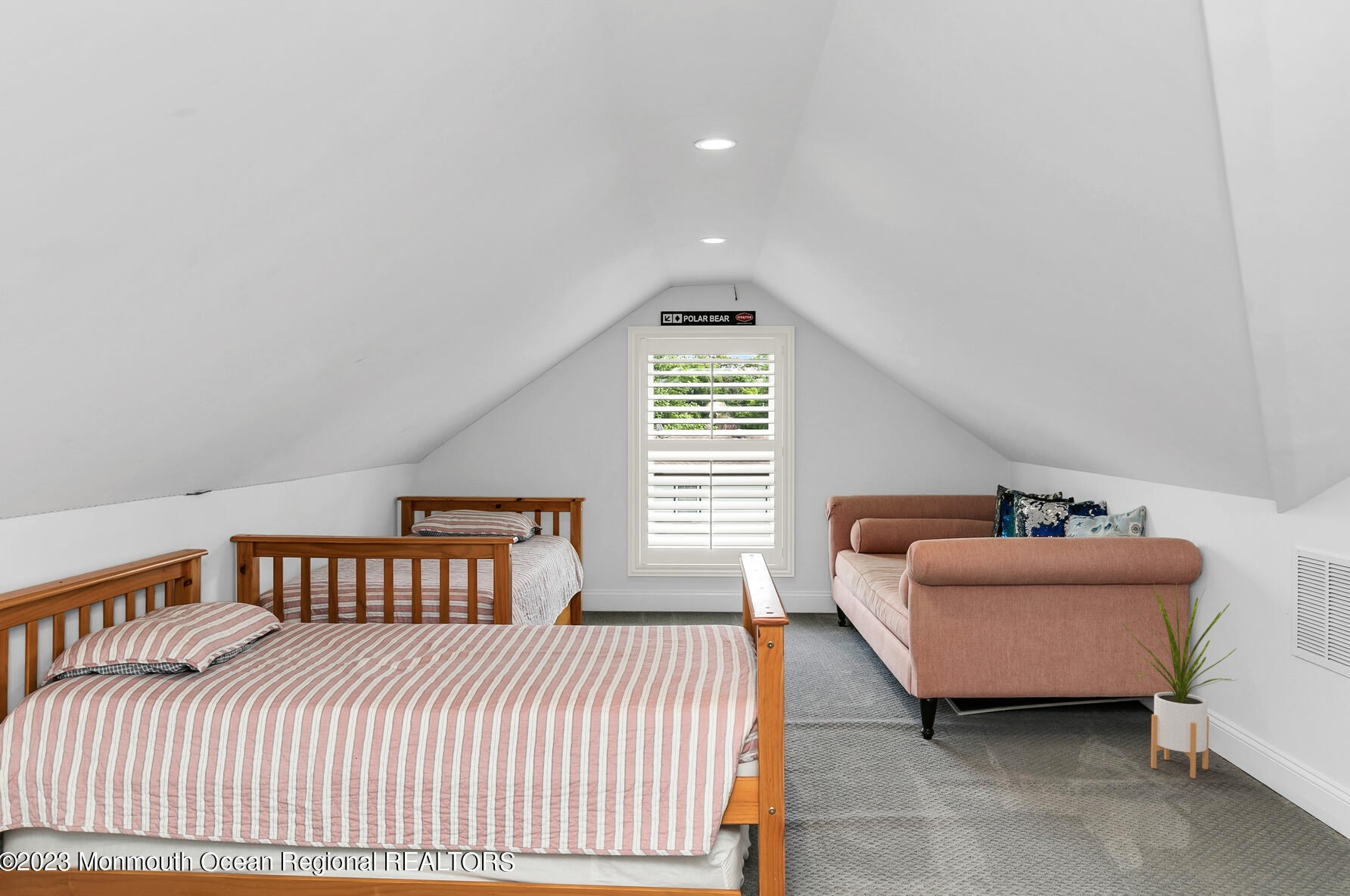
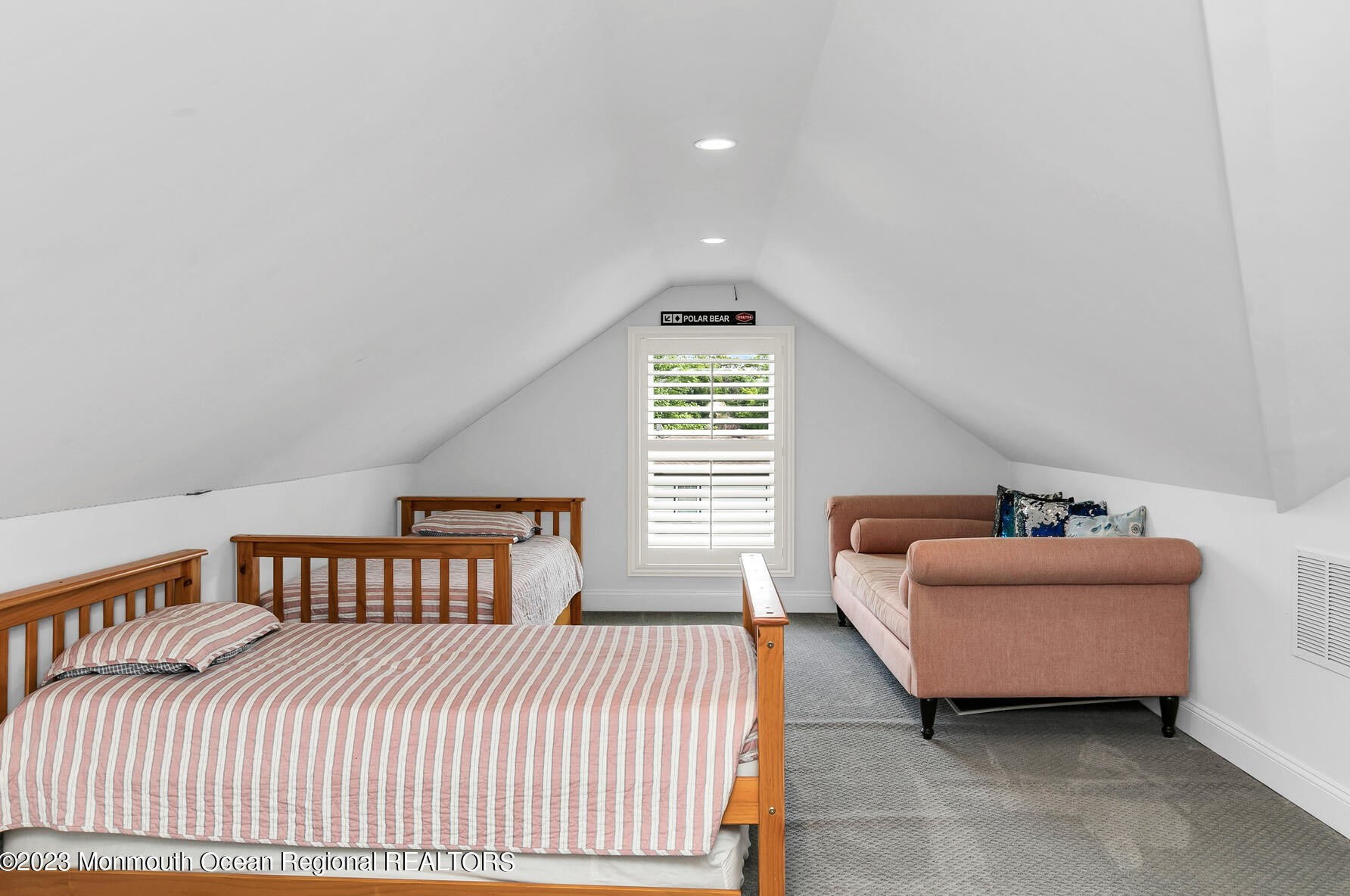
- house plant (1184, 677)
